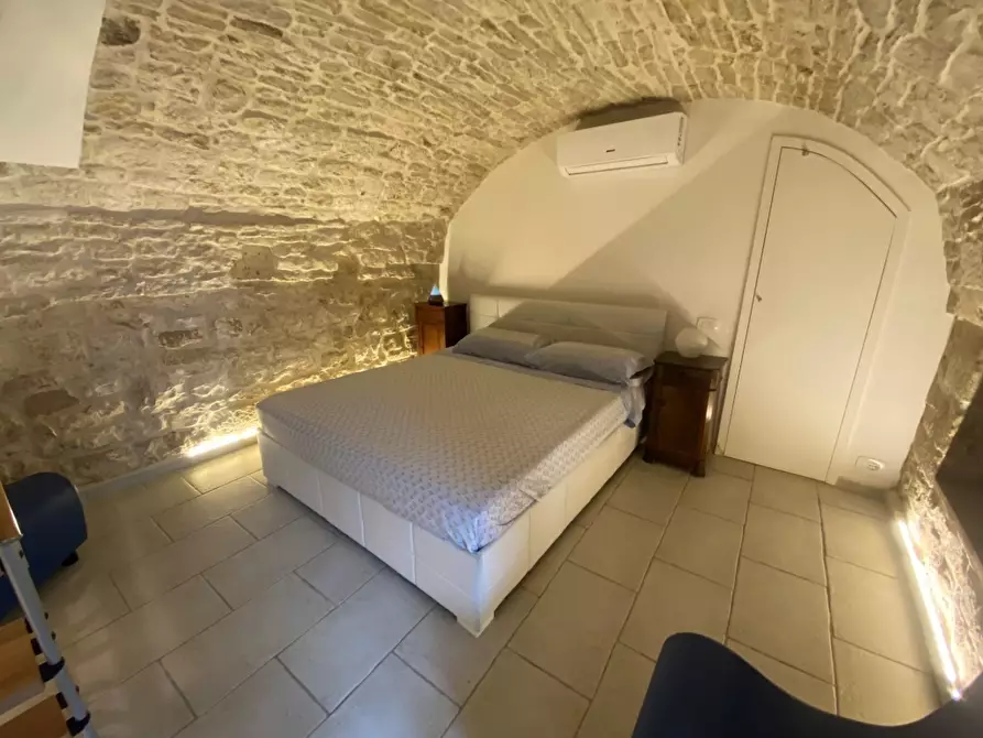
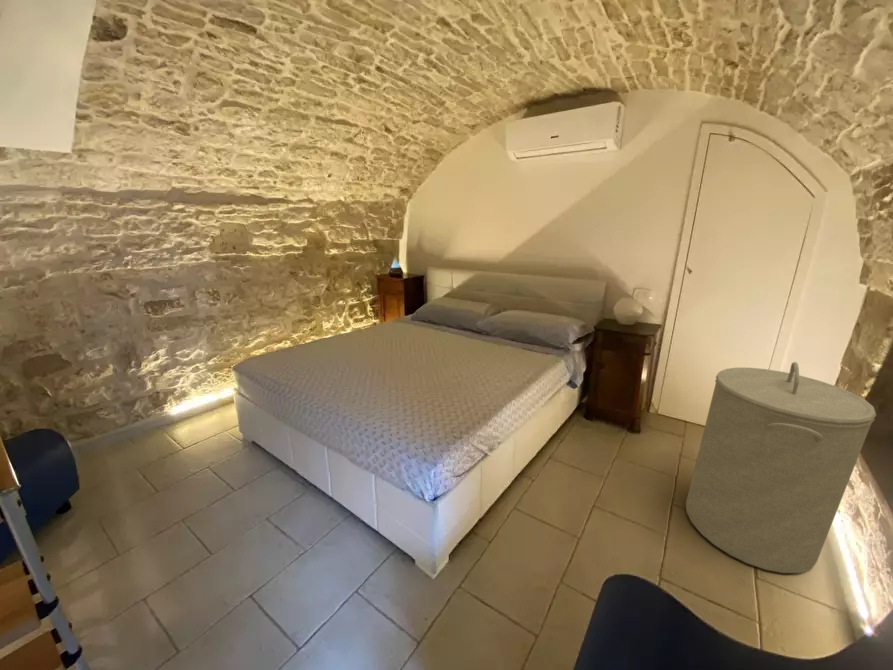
+ laundry hamper (769, 452)
